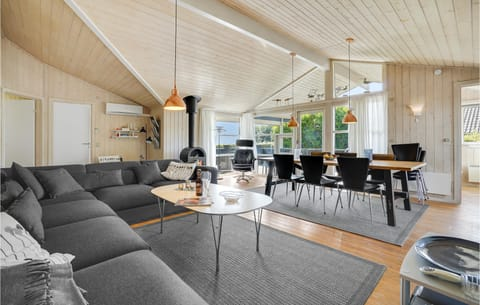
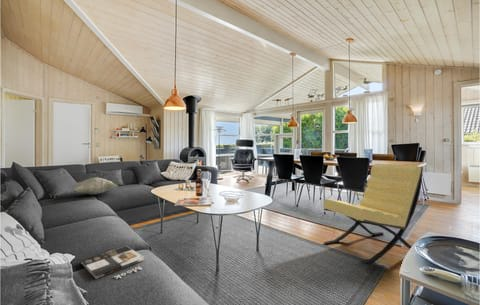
+ magazine (116, 262)
+ lounge chair (372, 206)
+ decorative pillow (95, 185)
